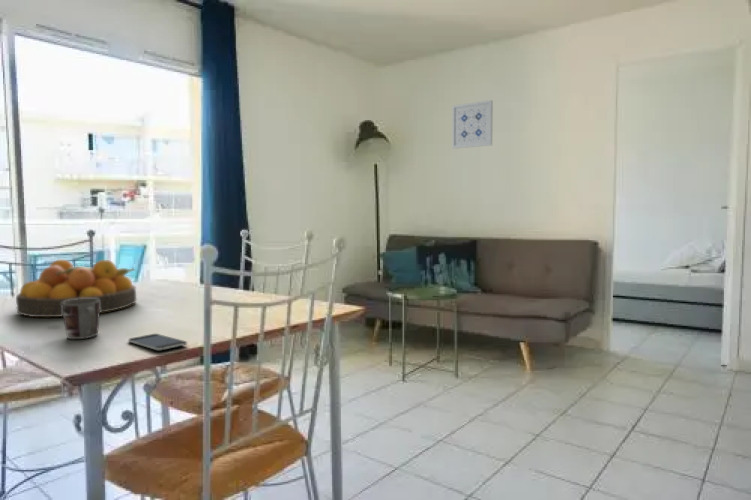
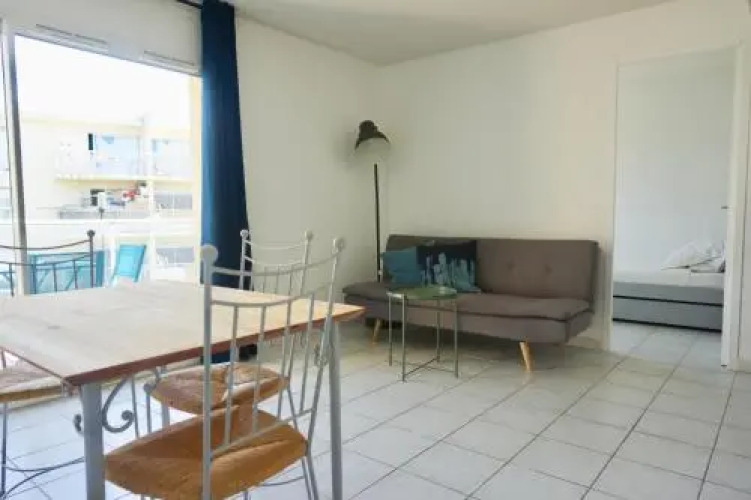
- smartphone (157, 341)
- fruit bowl (78, 283)
- mug (84, 319)
- wall art (471, 125)
